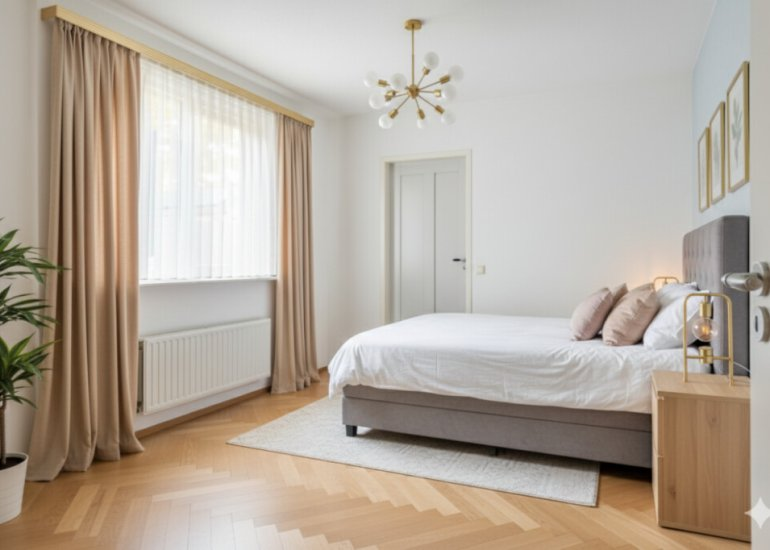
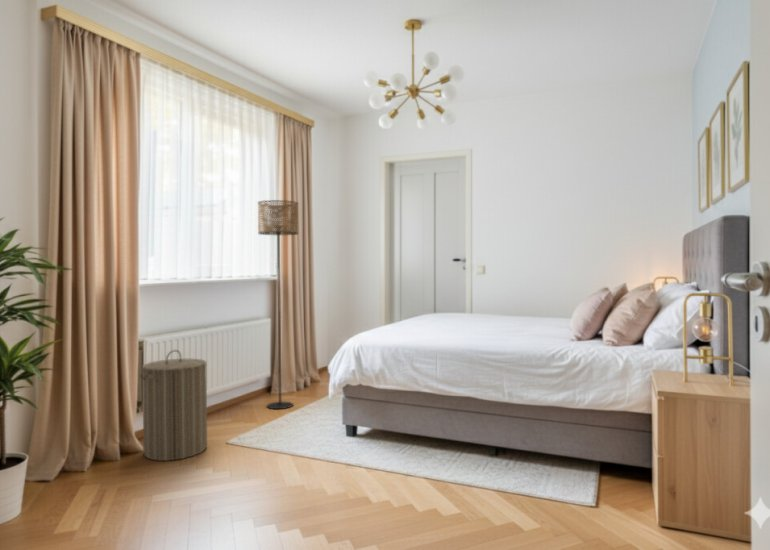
+ floor lamp (279, 304)
+ laundry hamper (175, 400)
